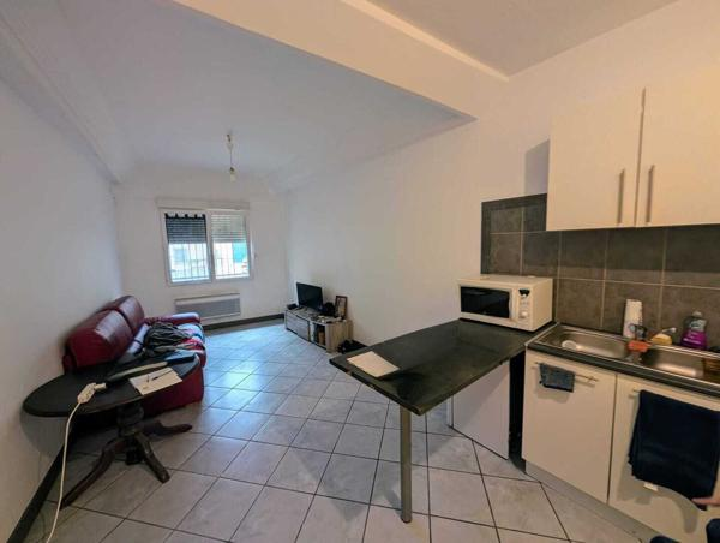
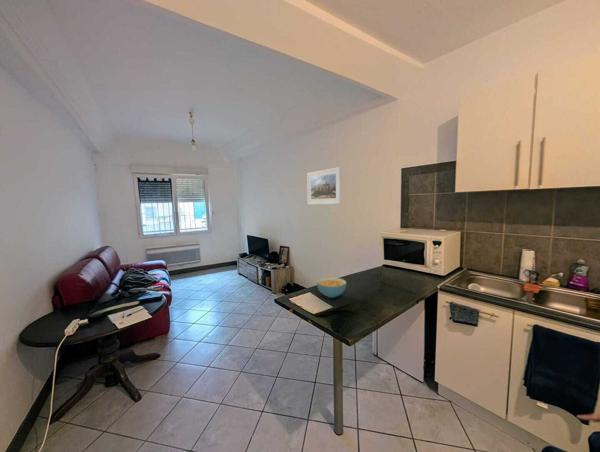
+ cereal bowl (331, 288)
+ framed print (322, 187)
